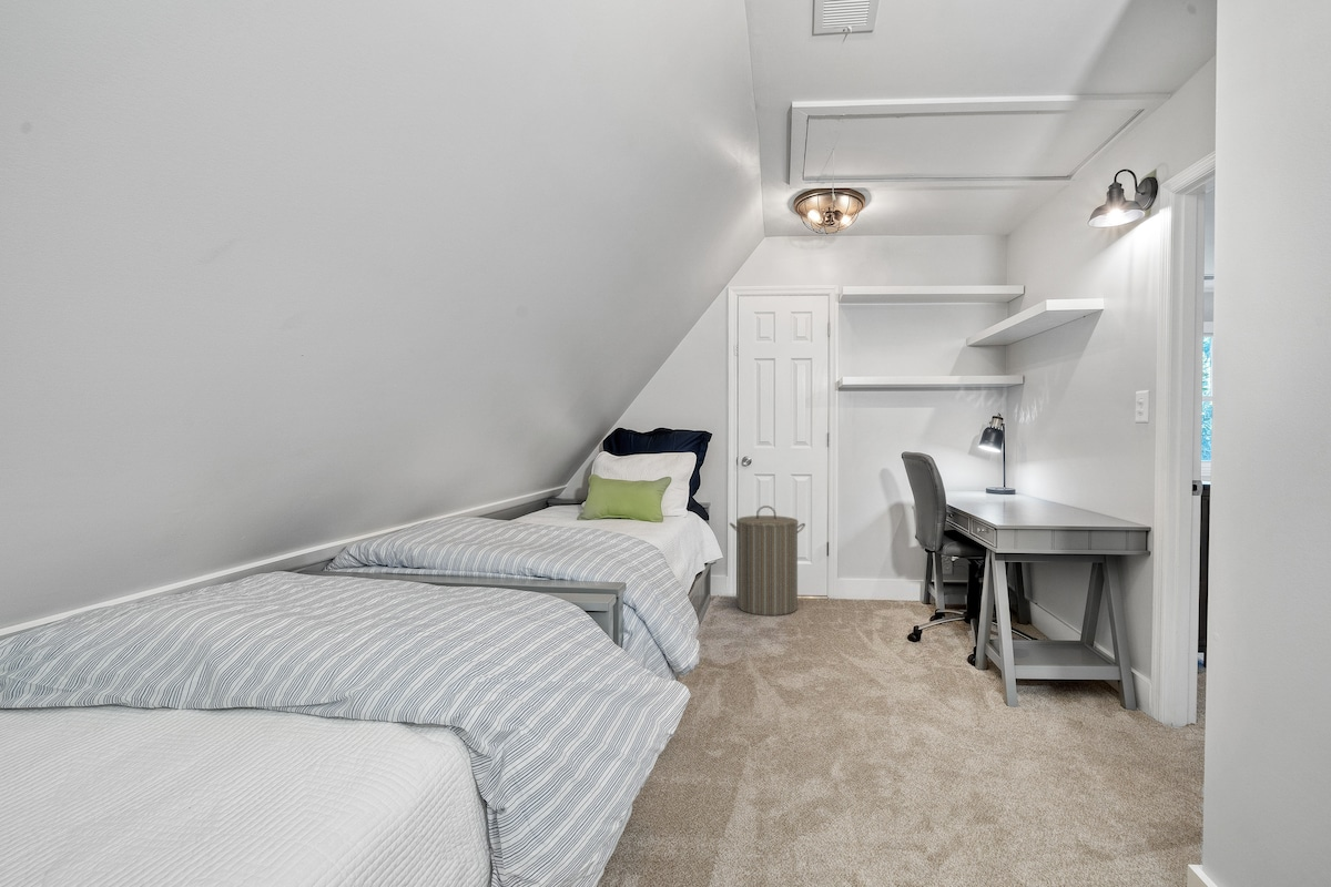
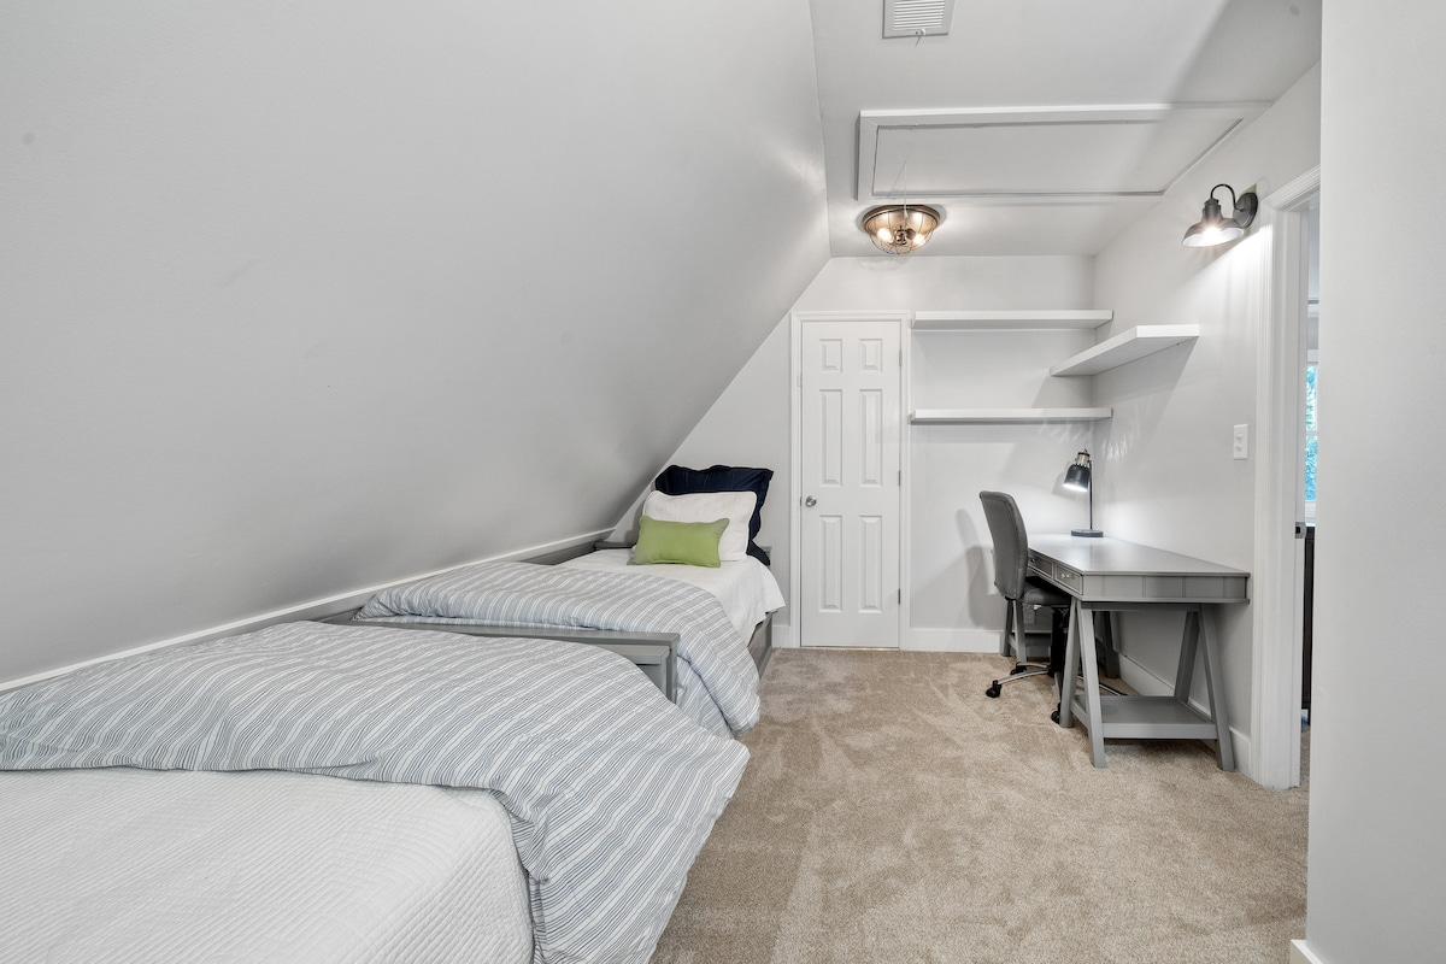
- laundry hamper (766, 555)
